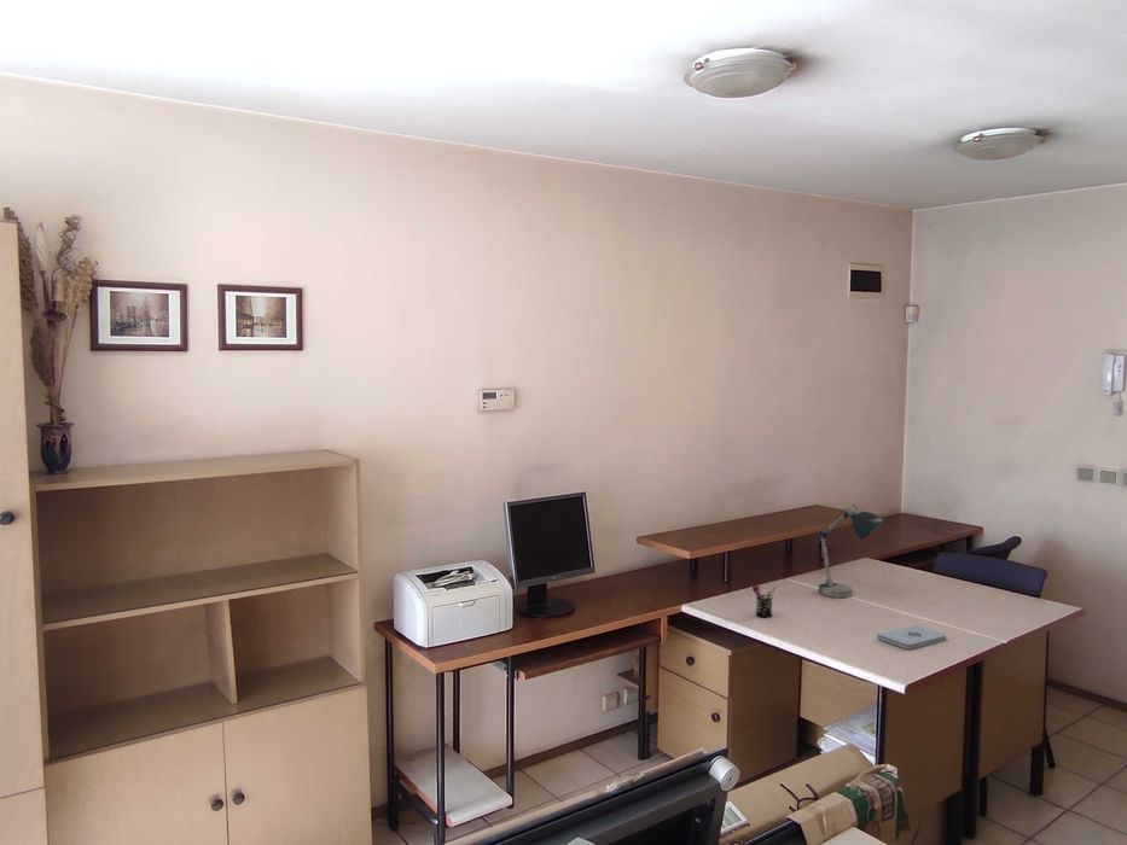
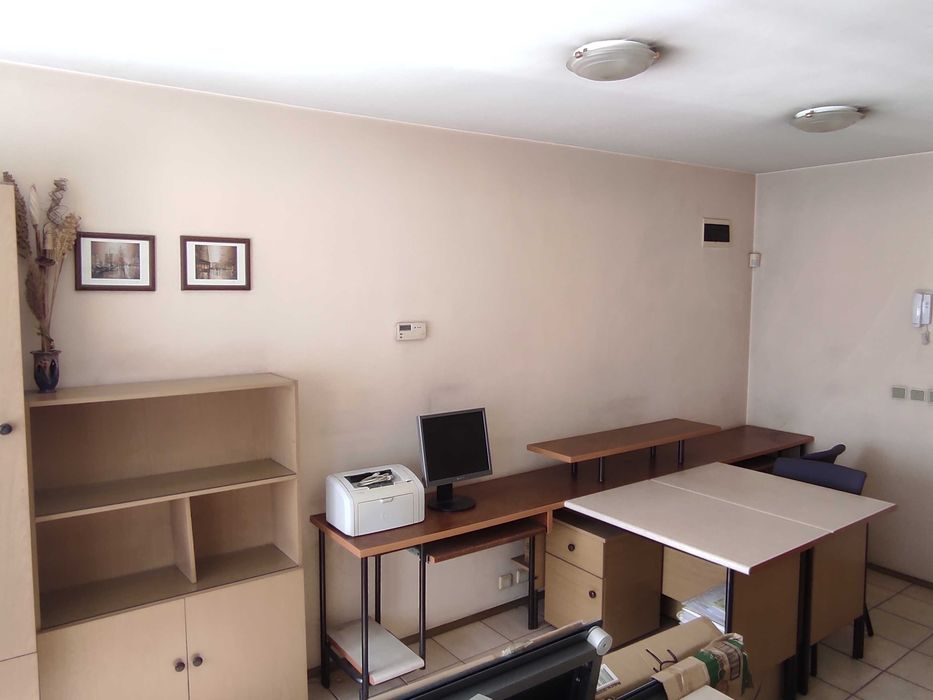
- notepad (912, 636)
- pen holder (763, 599)
- desk lamp (859, 537)
